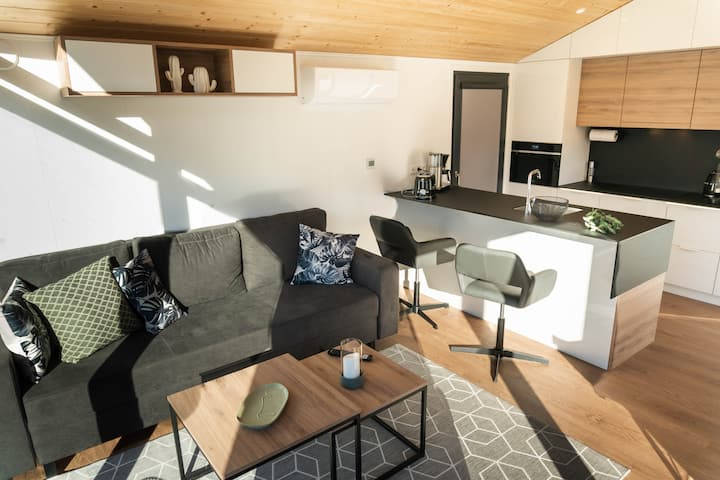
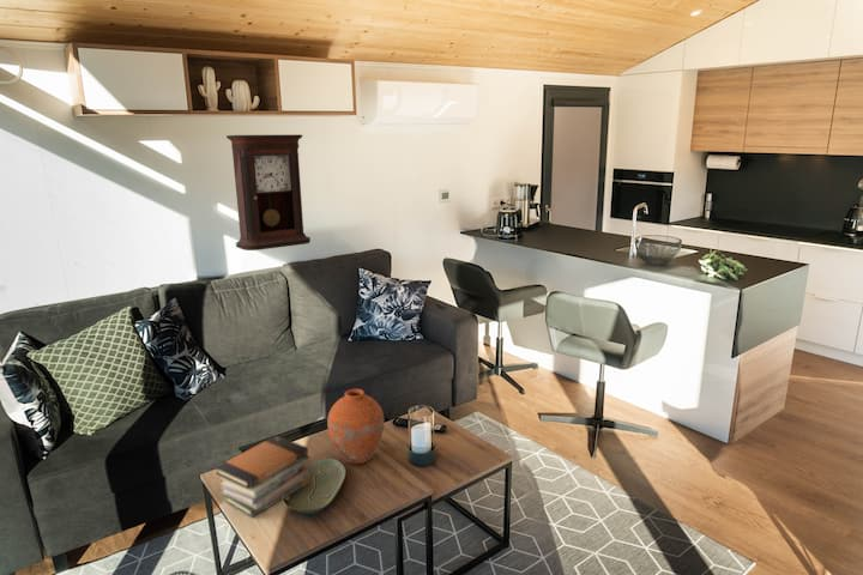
+ vase (356, 425)
+ pendulum clock (271, 190)
+ book stack (265, 474)
